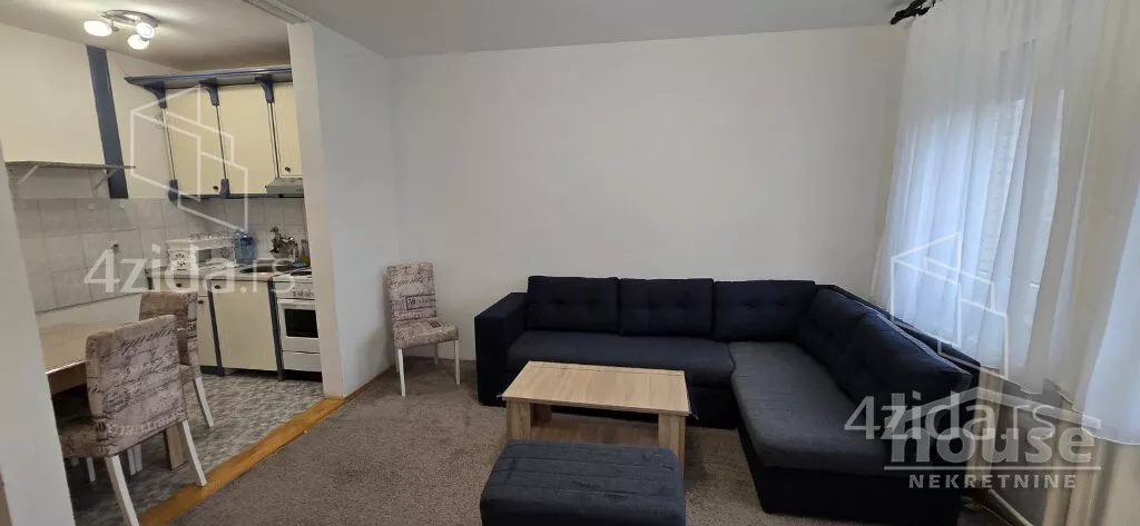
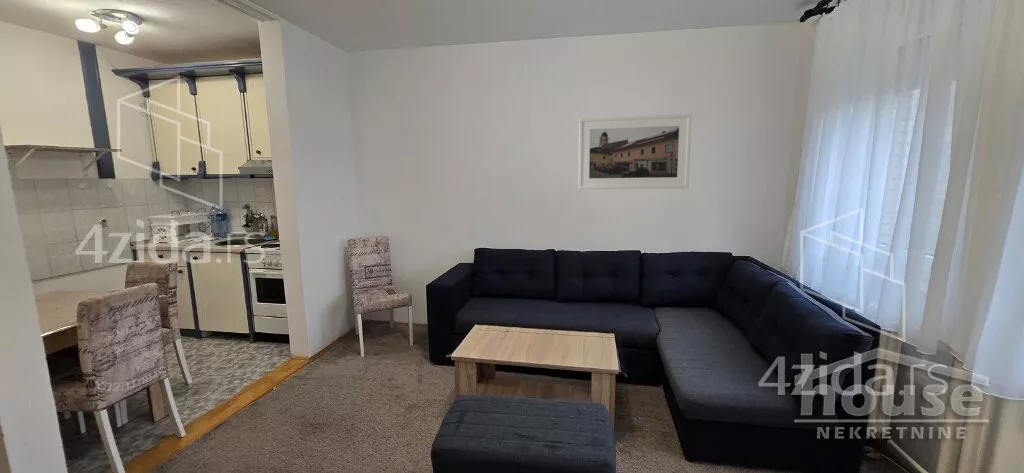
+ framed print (632, 152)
